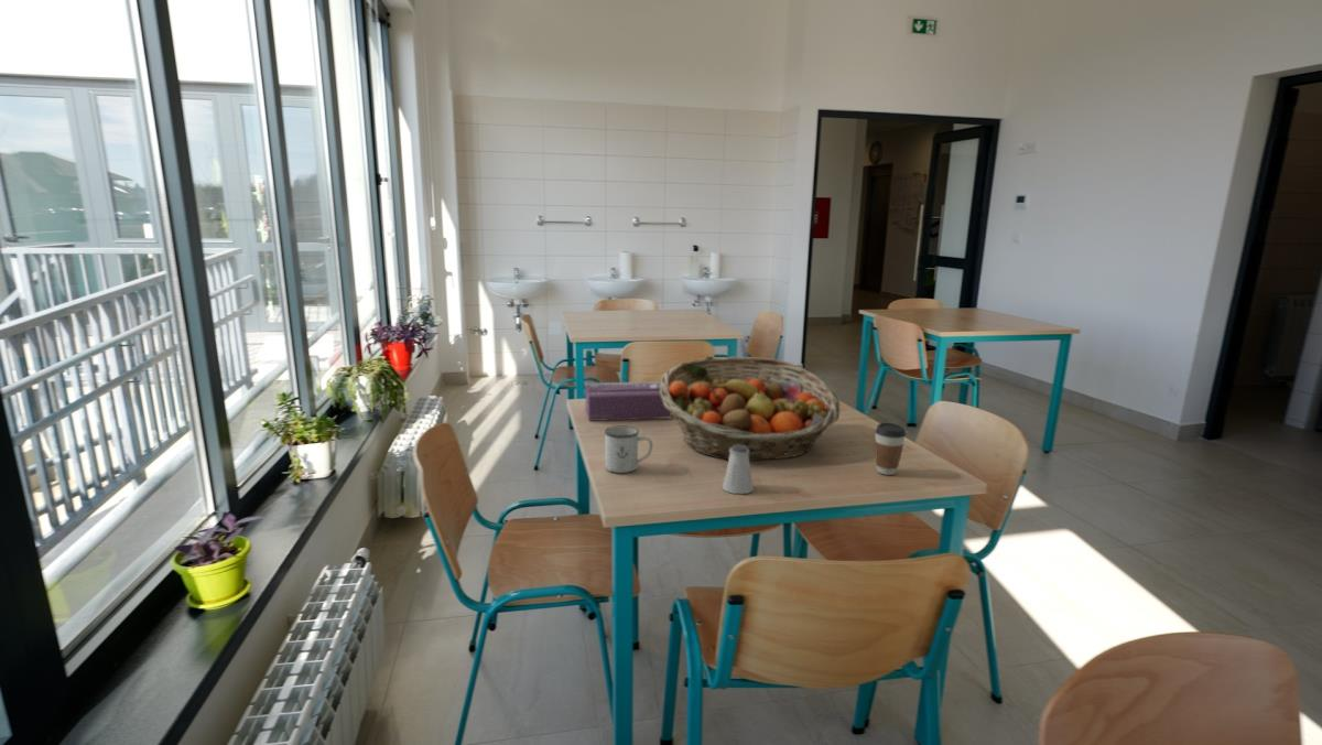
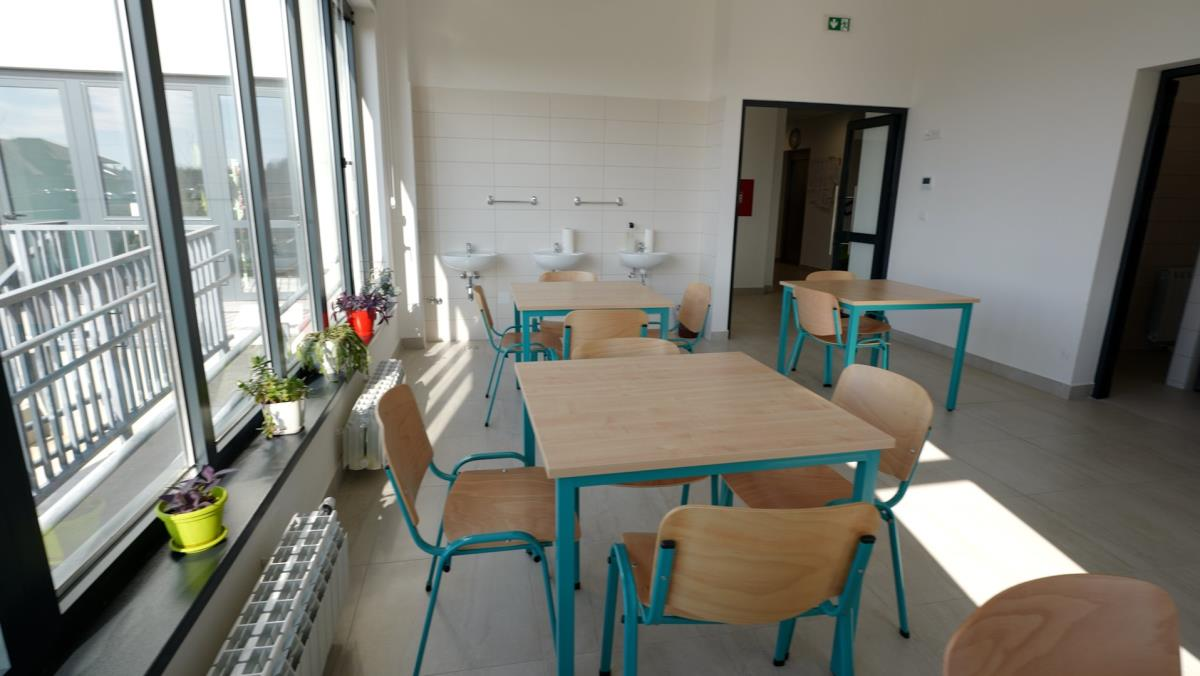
- coffee cup (888, 449)
- mug (628, 449)
- tissue box (627, 400)
- fruit basket (748, 406)
- saltshaker (738, 467)
